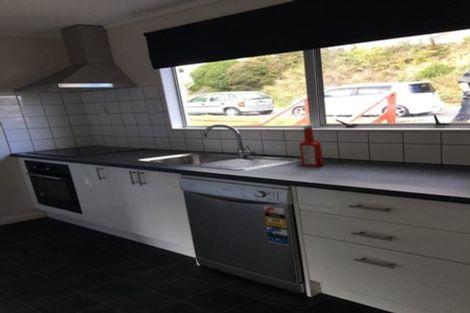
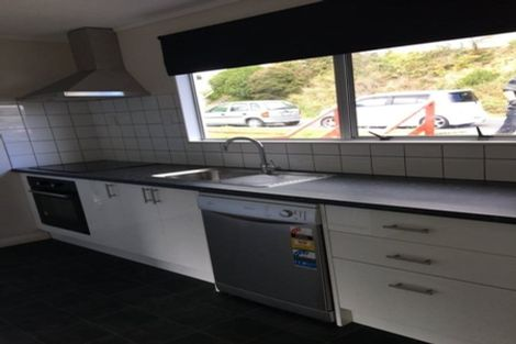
- soap bottle (309, 144)
